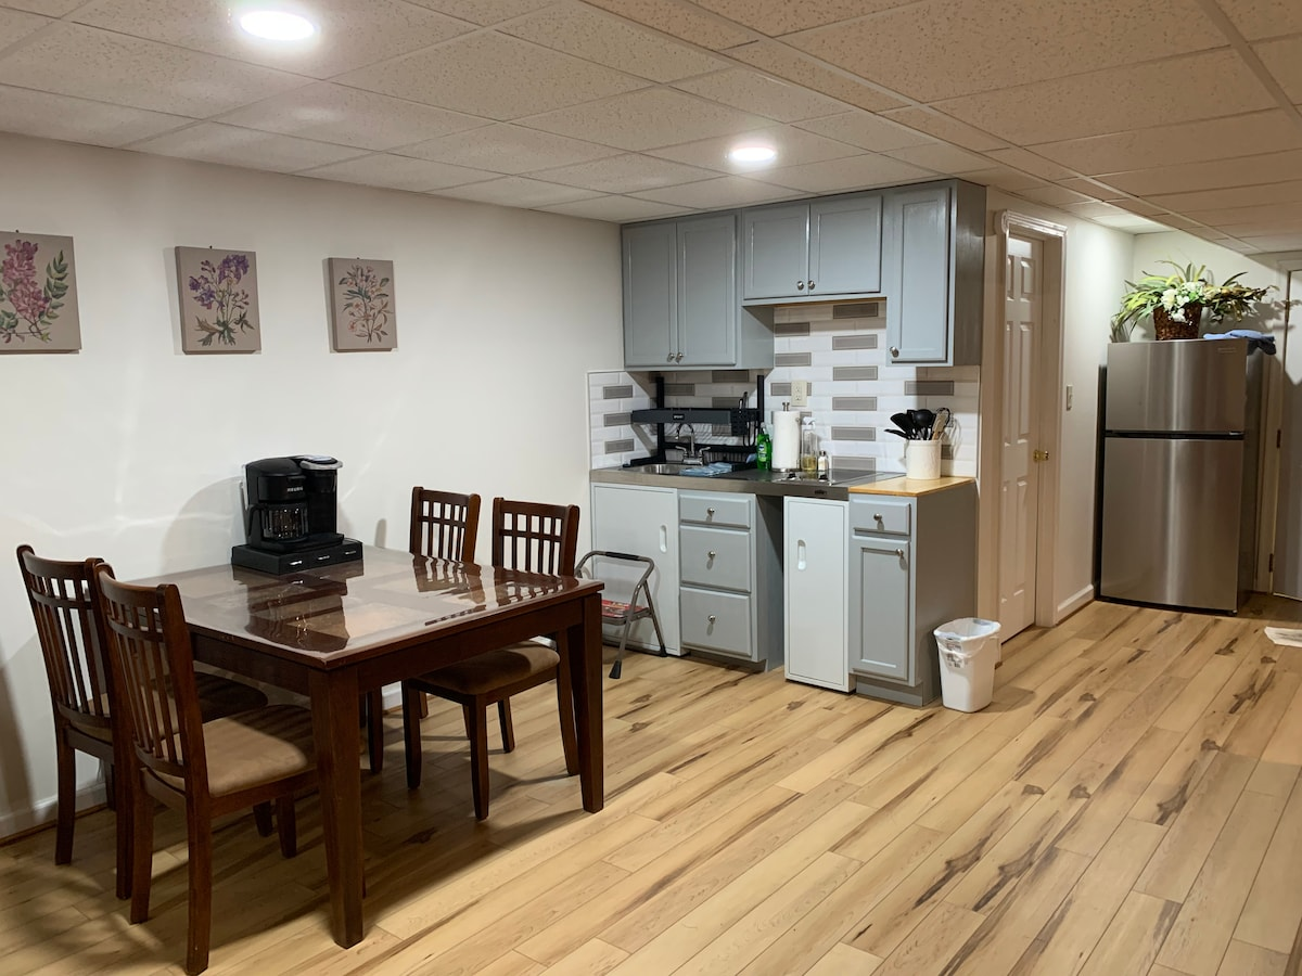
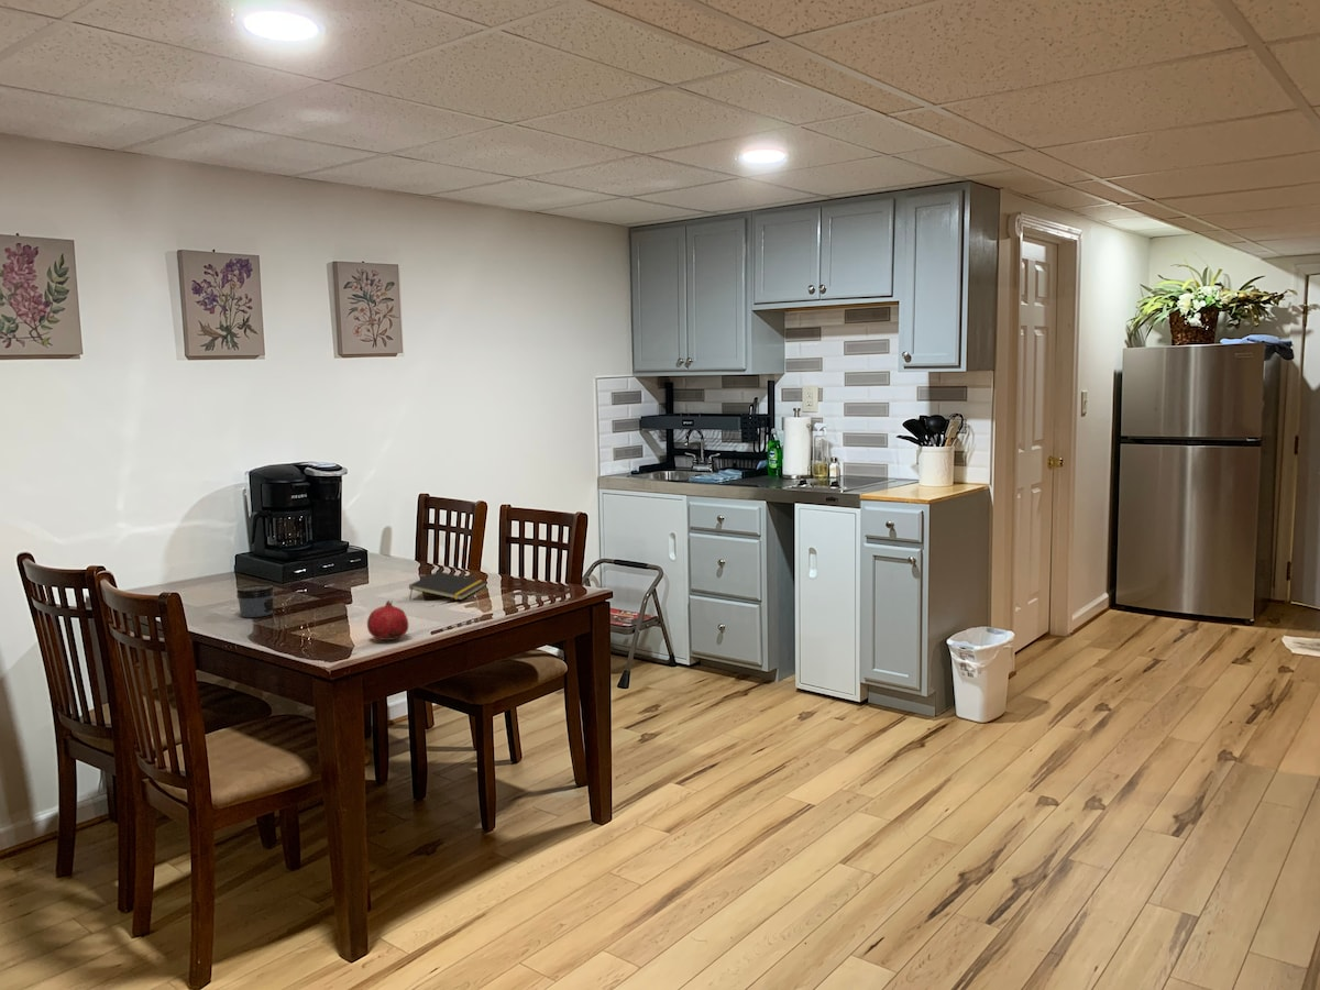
+ fruit (387, 619)
+ notepad (449, 585)
+ jar (255, 601)
